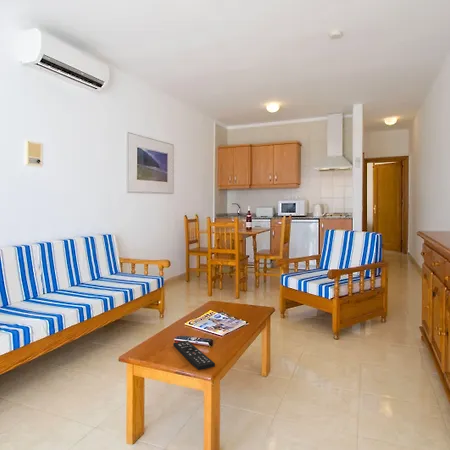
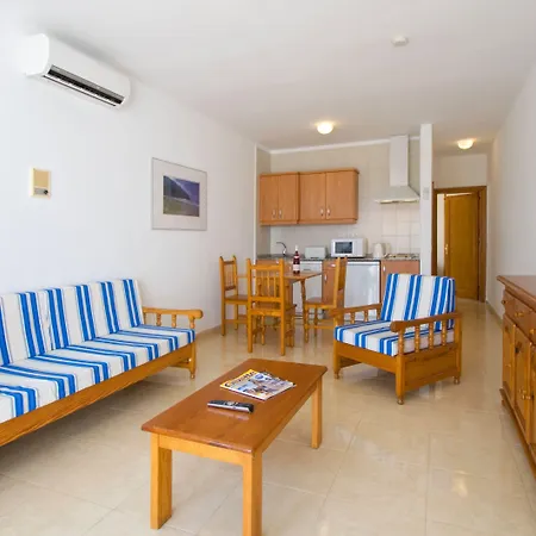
- remote control (192, 353)
